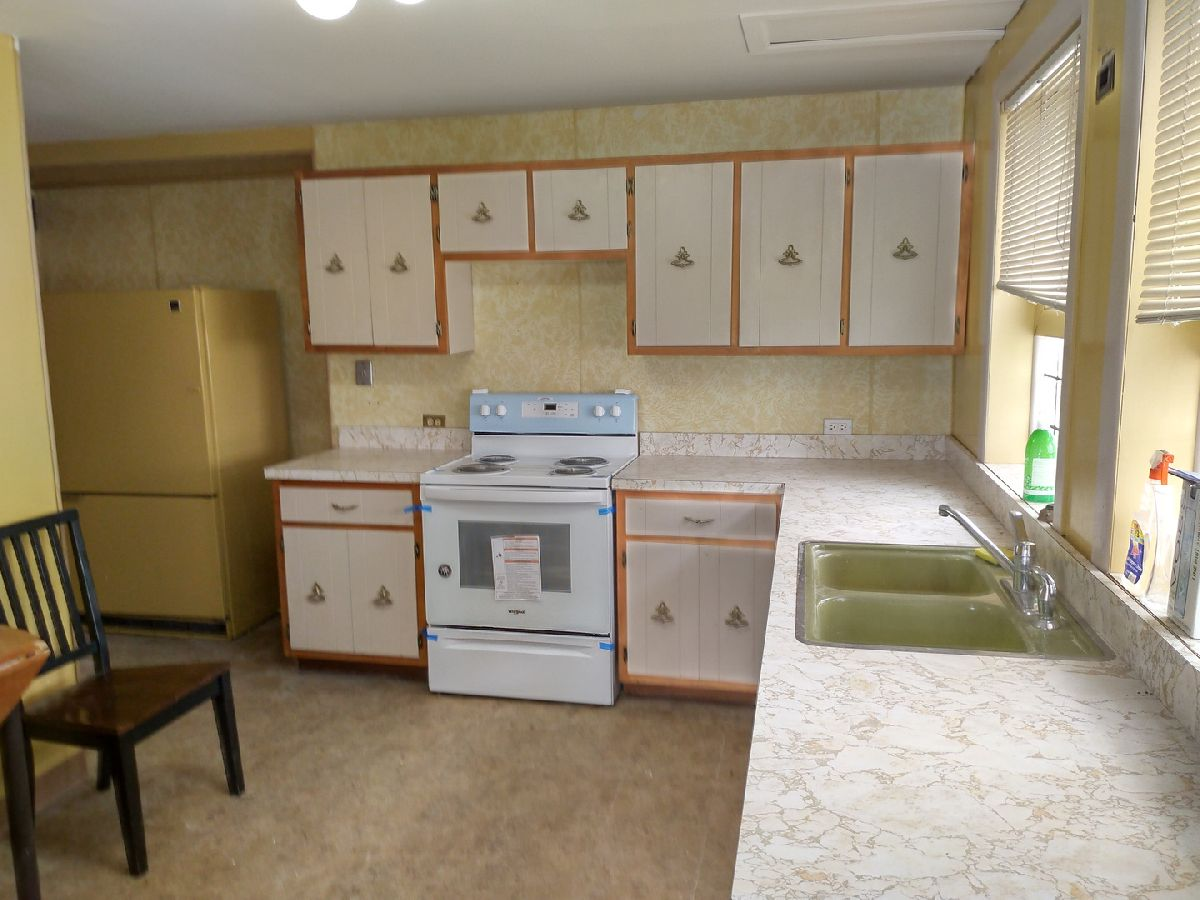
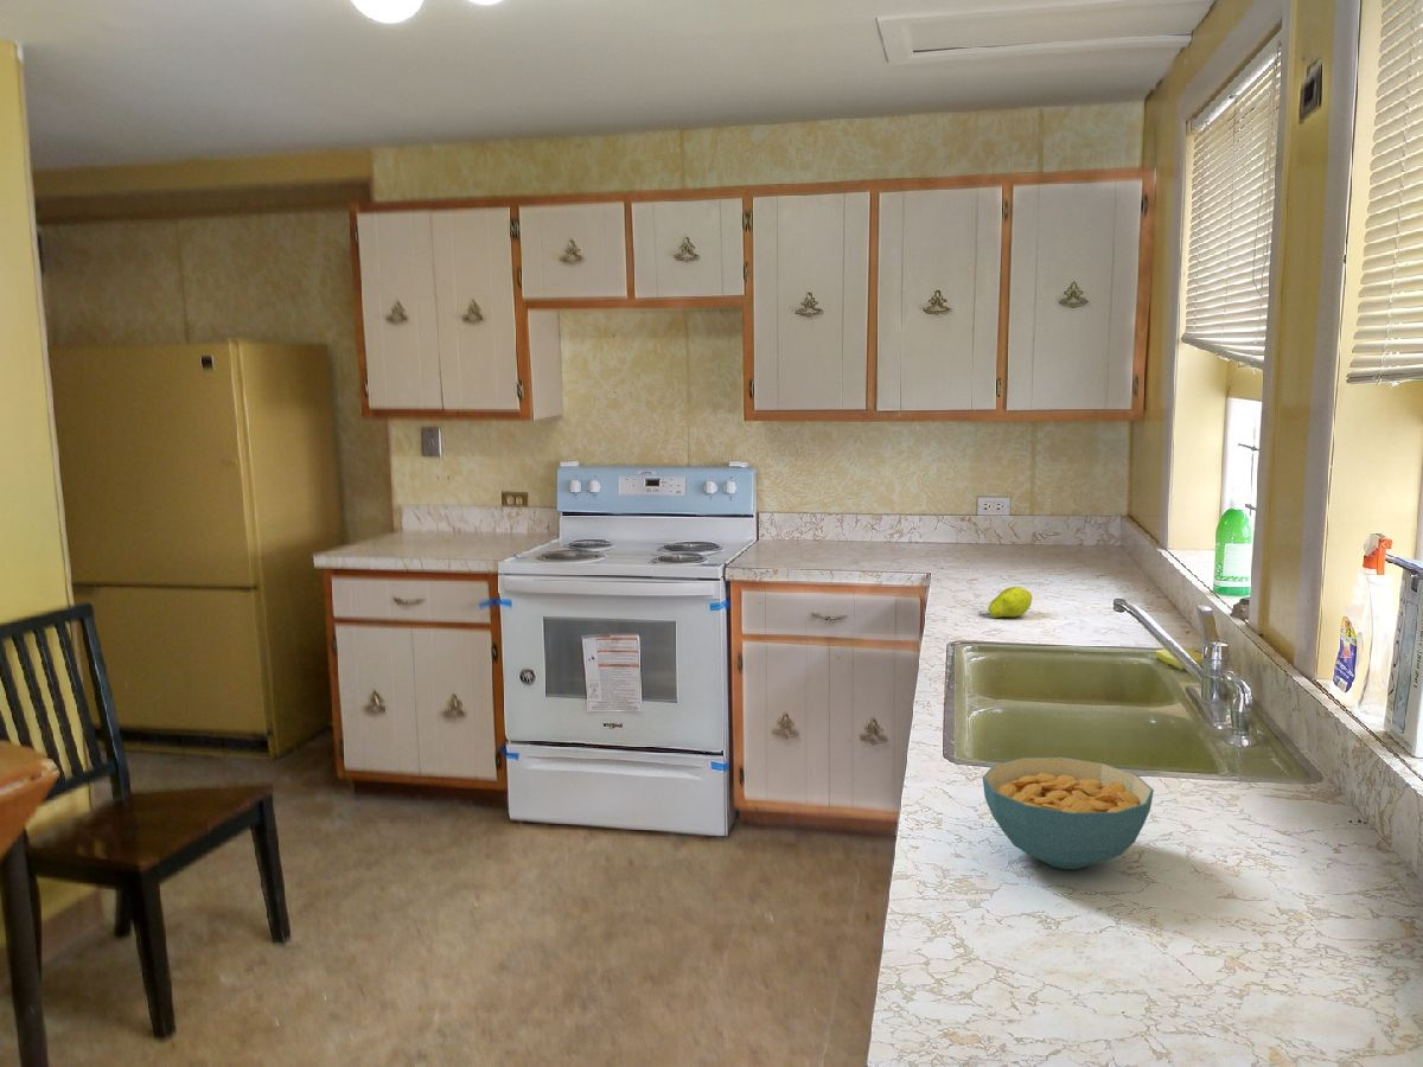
+ fruit (1006, 601)
+ cereal bowl (1065, 820)
